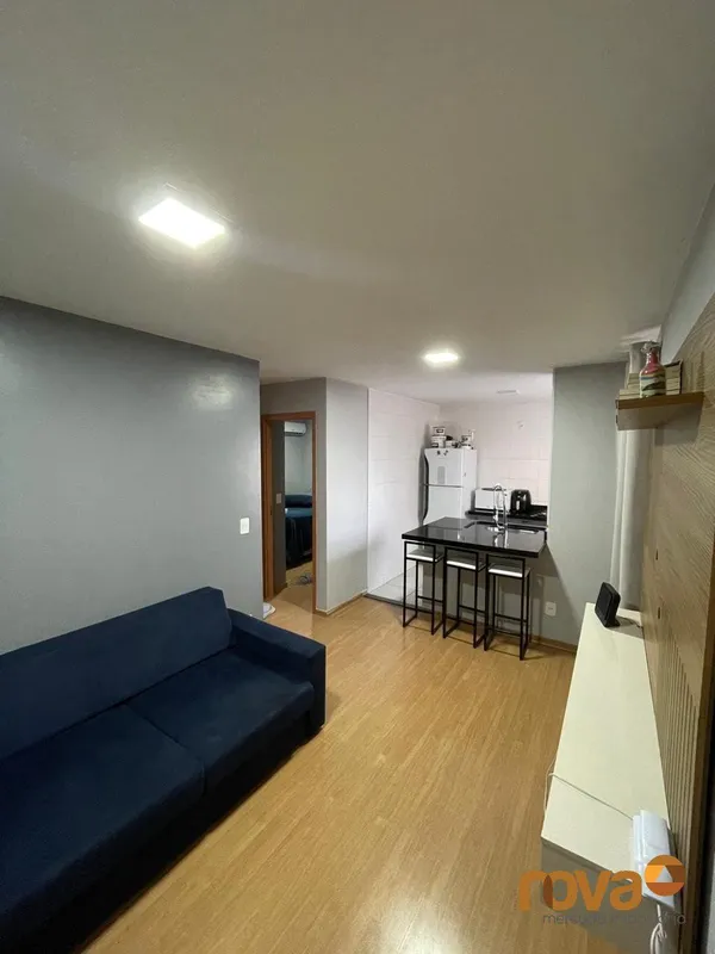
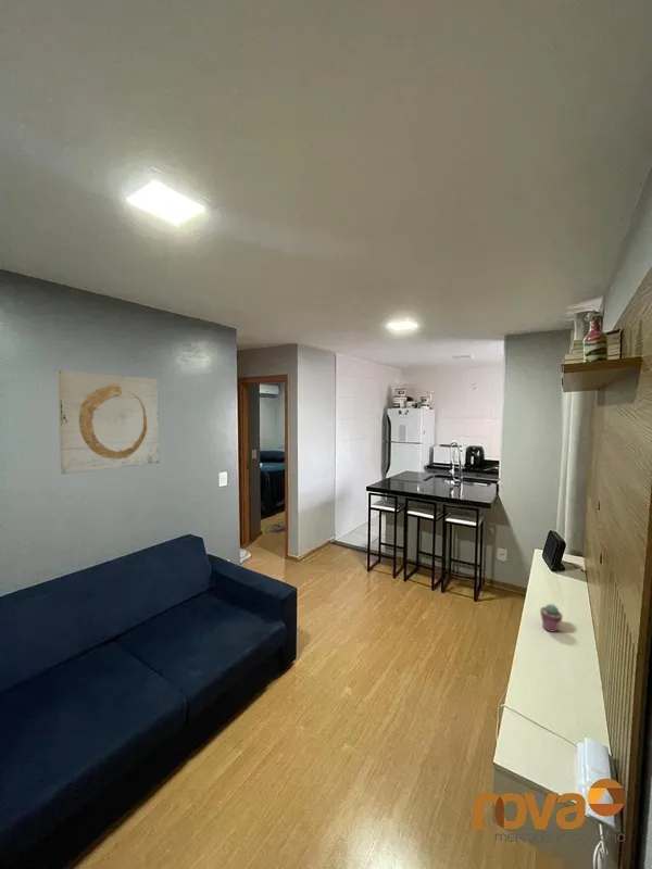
+ wall art (113, 421)
+ potted succulent (551, 616)
